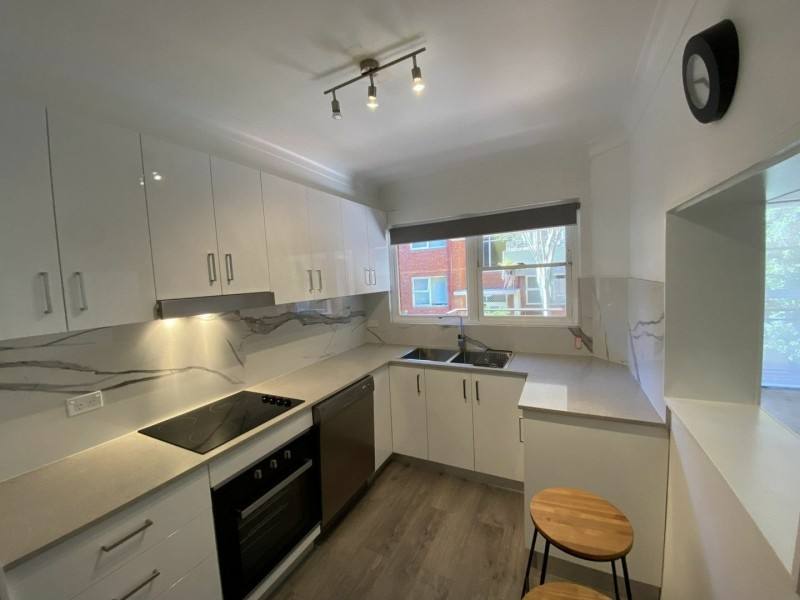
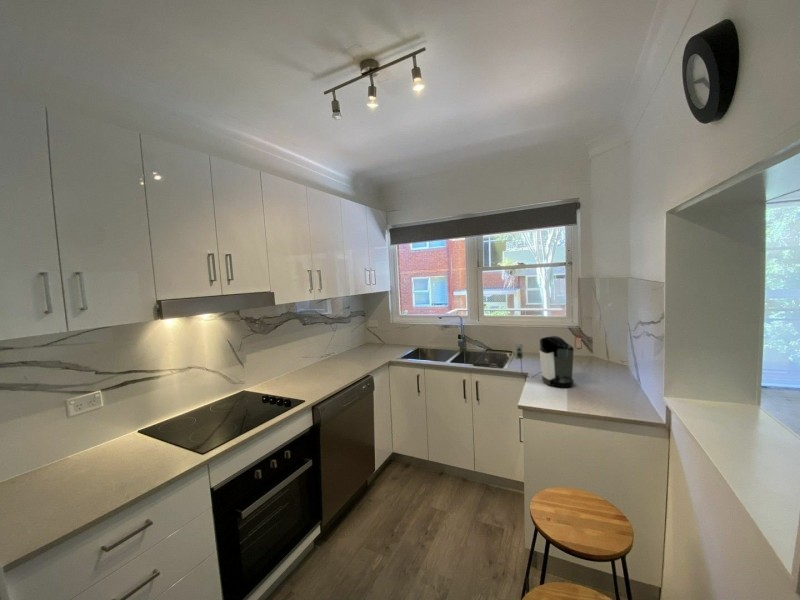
+ coffee maker (548, 360)
